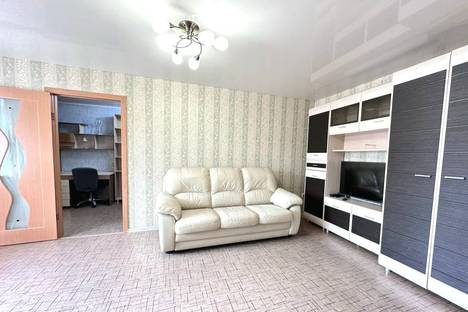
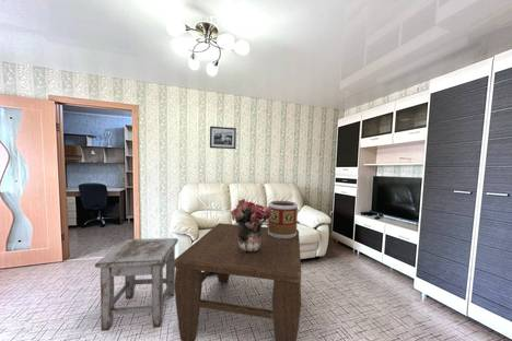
+ coffee table (247, 275)
+ decorative container (282, 217)
+ picture frame (222, 138)
+ stool (142, 279)
+ bouquet (251, 224)
